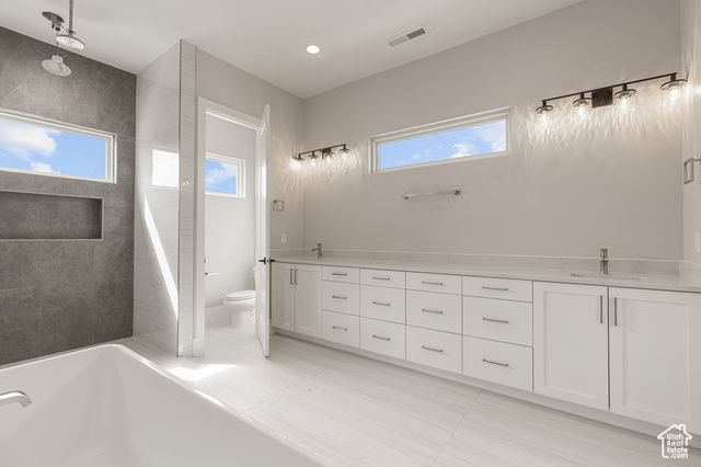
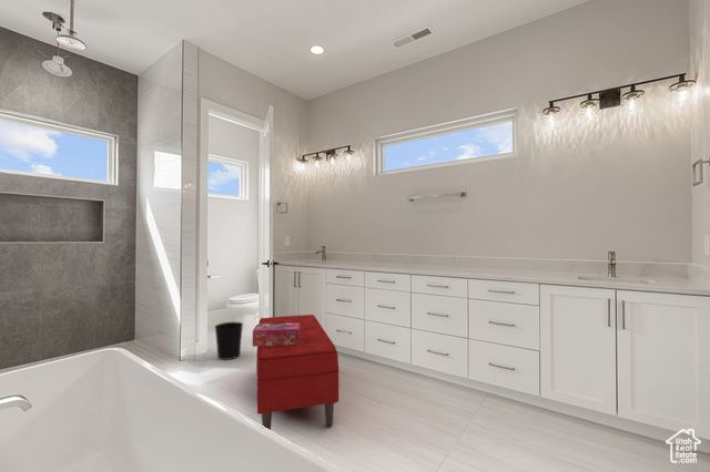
+ bench (292, 362)
+ wastebasket (229, 340)
+ tissue box (276, 334)
